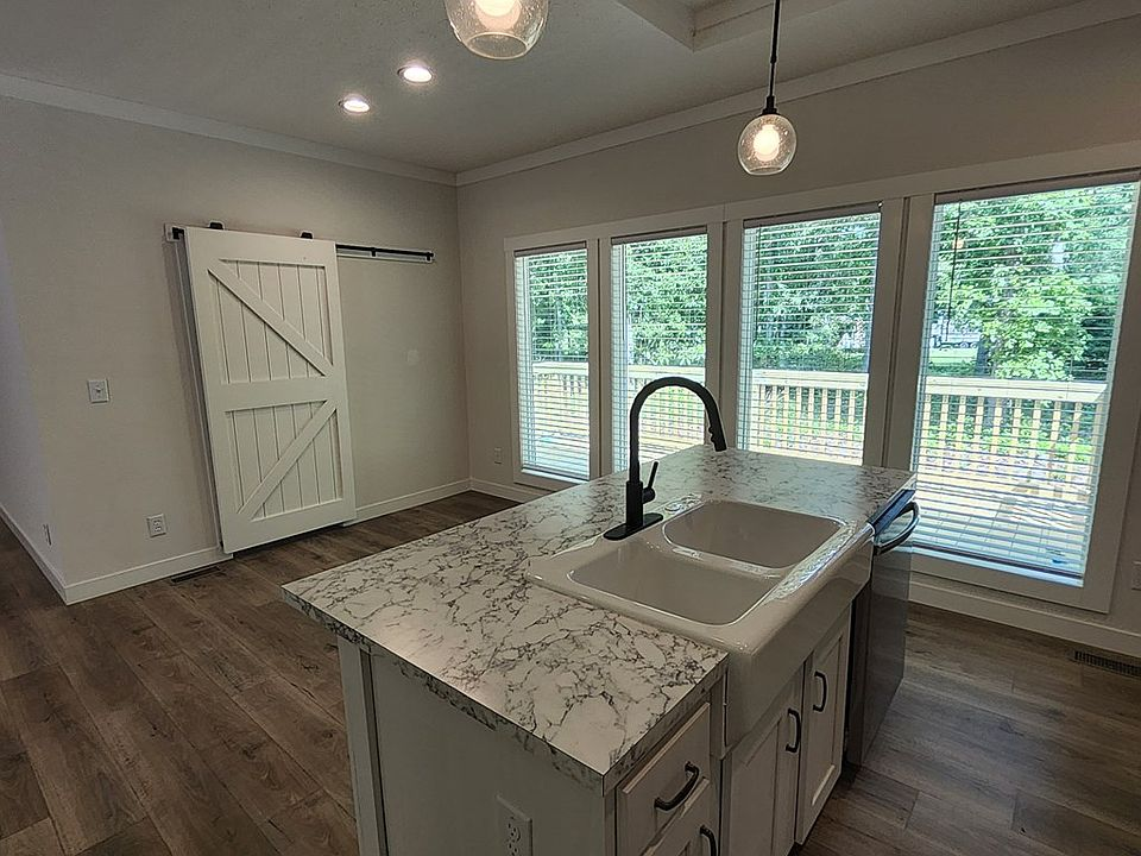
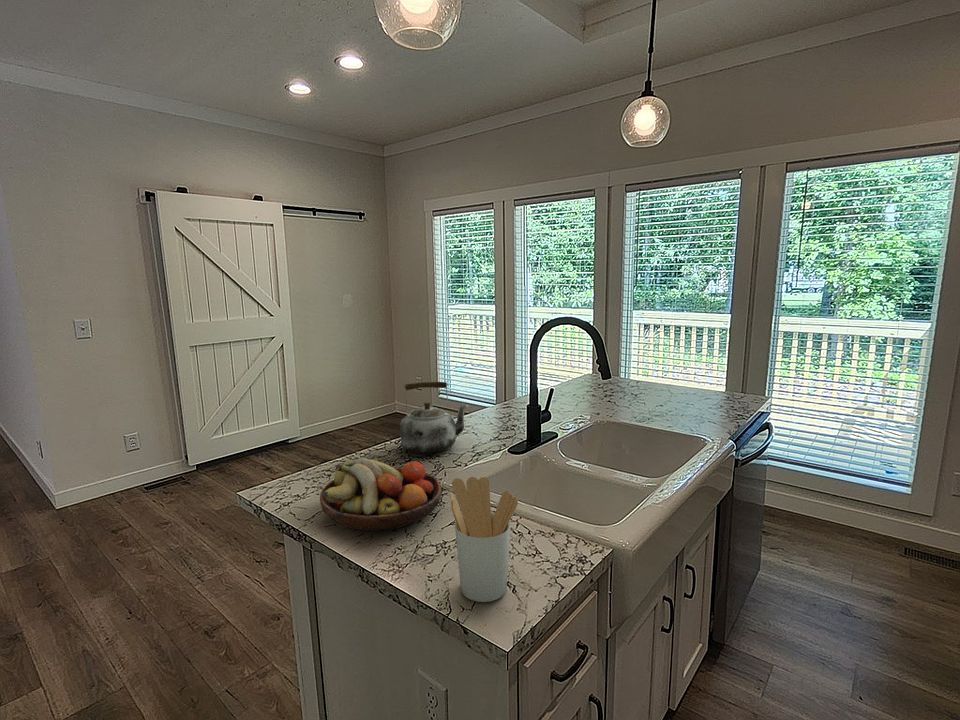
+ kettle (434, 414)
+ utensil holder (478, 533)
+ fruit bowl (381, 485)
